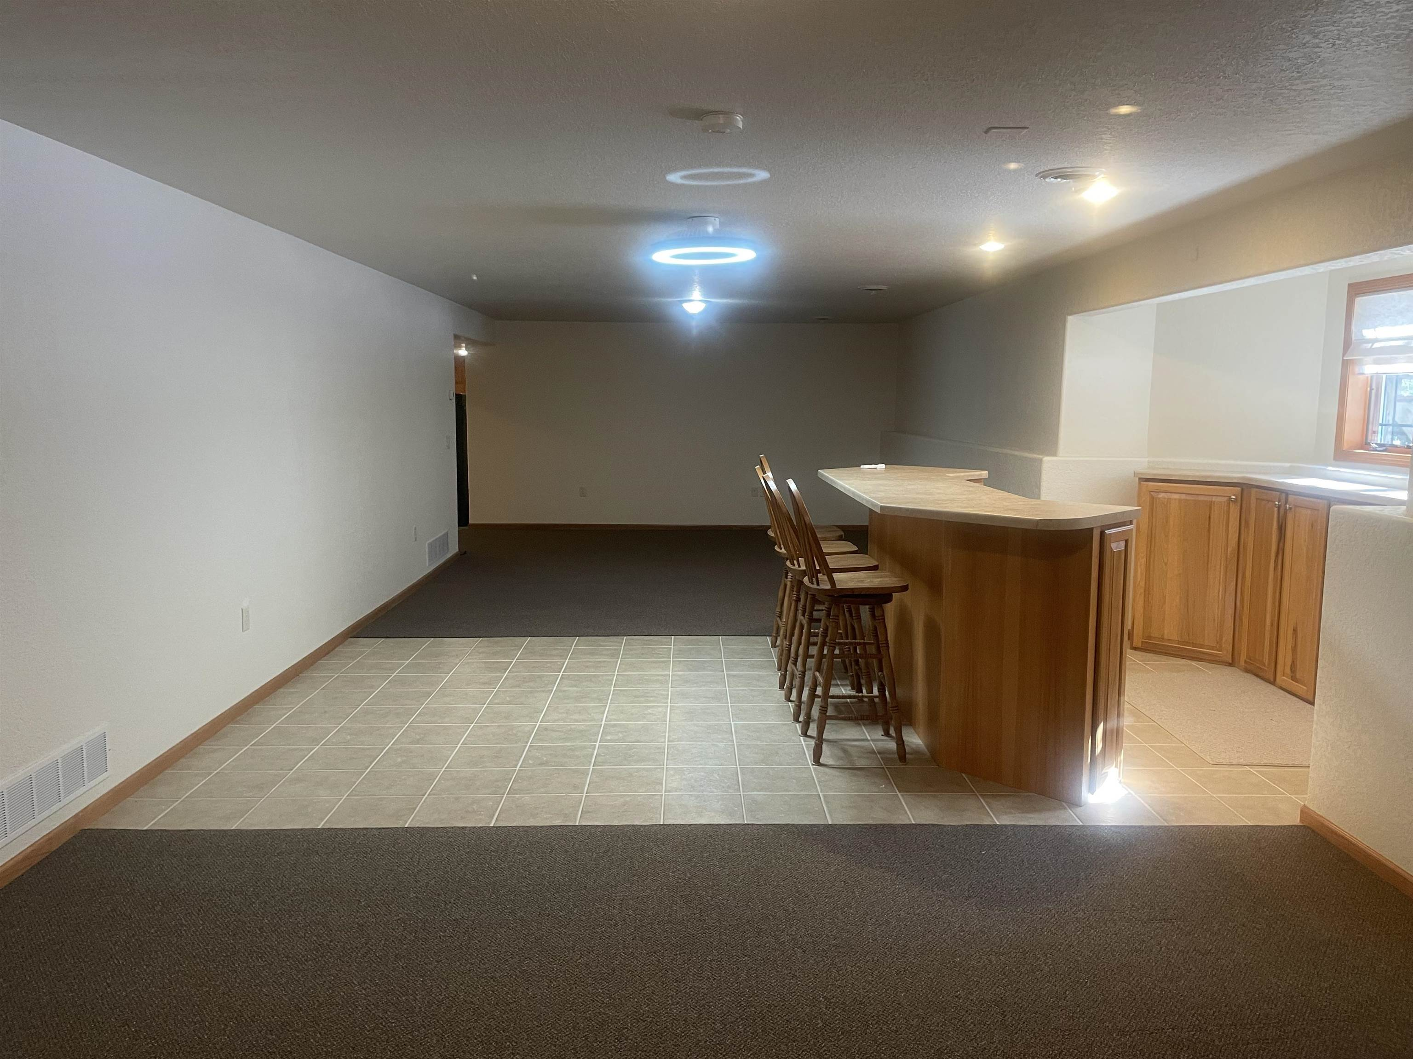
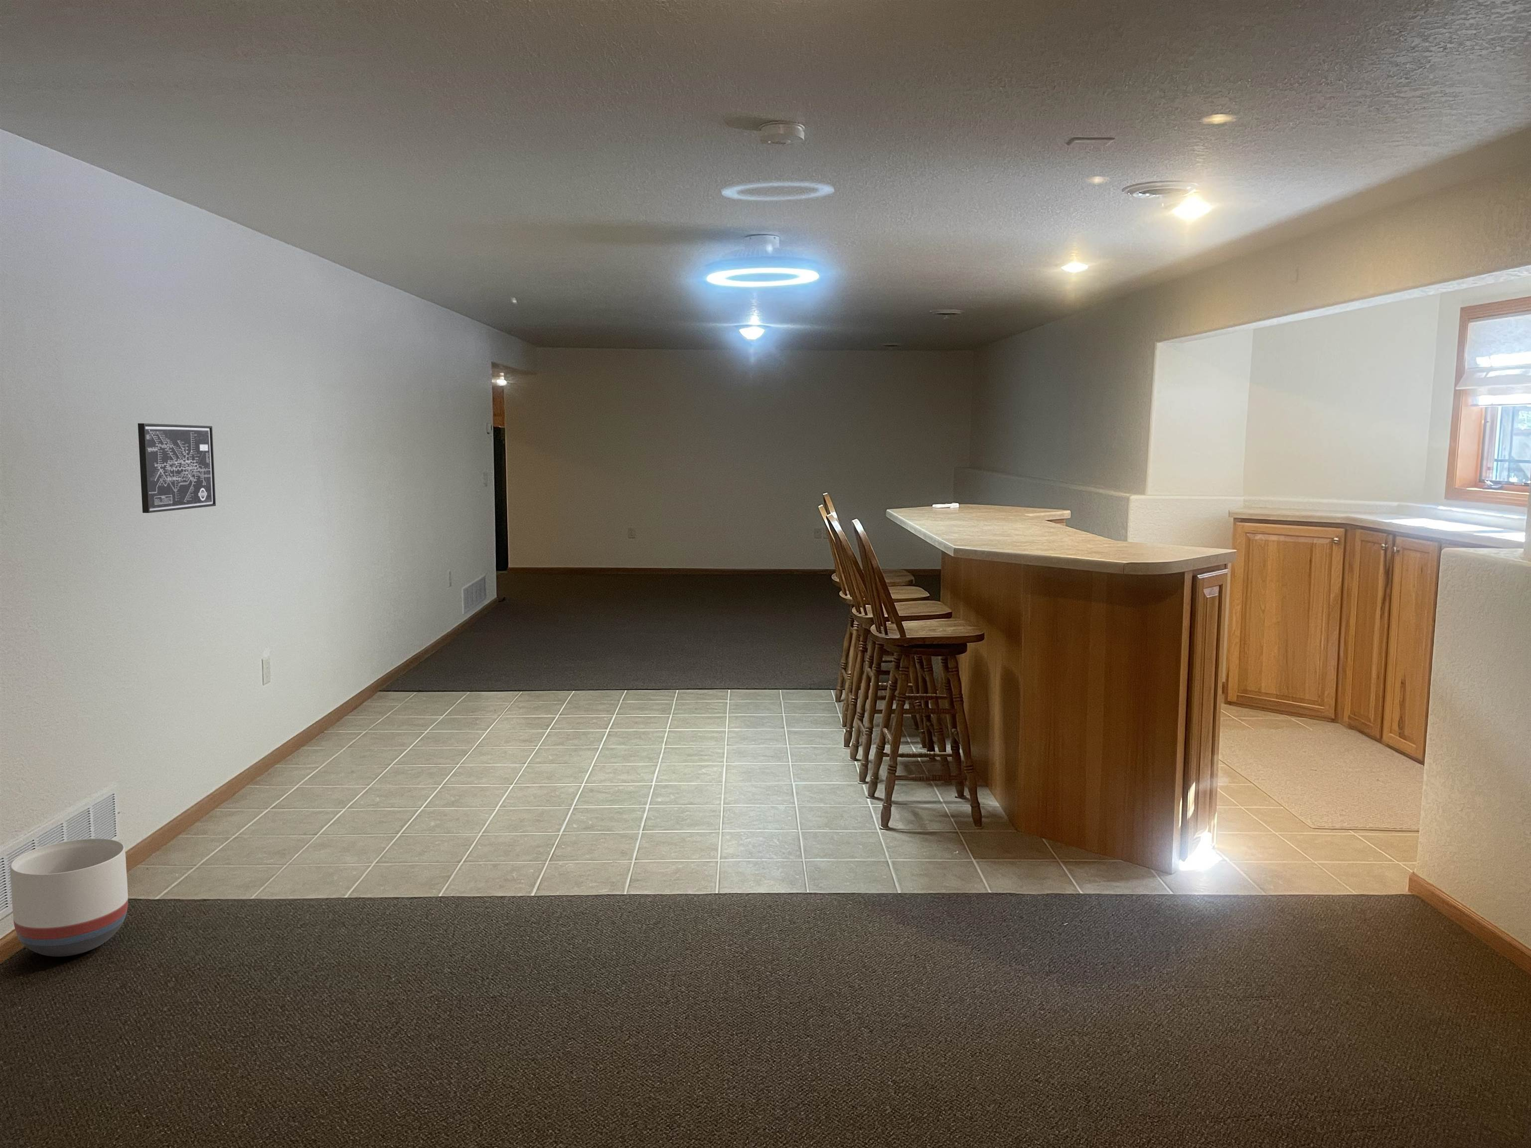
+ planter (72, 902)
+ wall art (178, 467)
